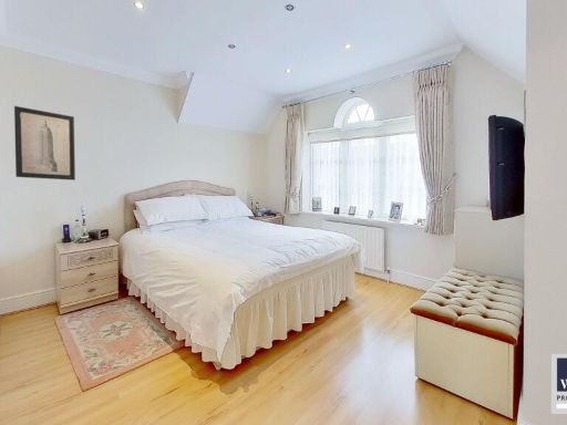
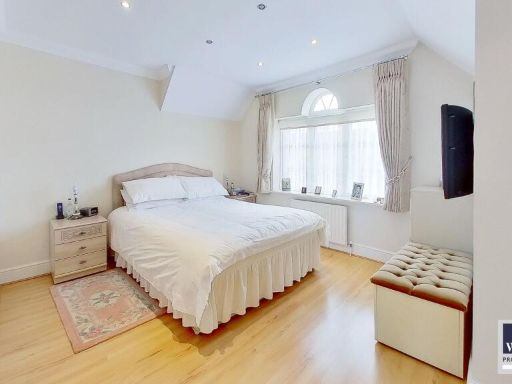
- wall art (47, 145)
